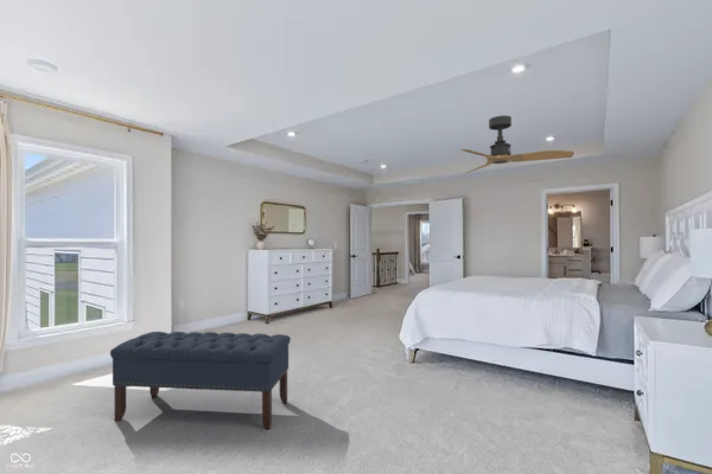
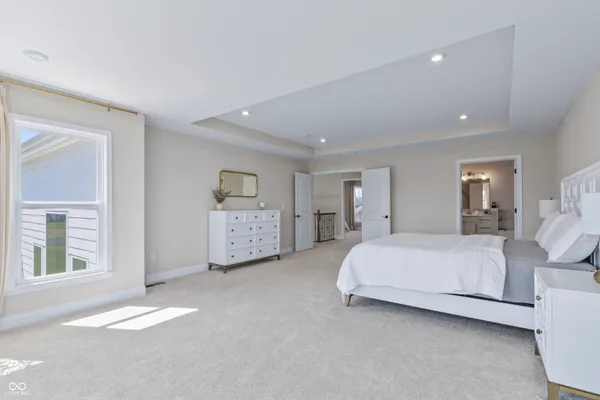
- ceiling fan (510, 145)
- bench (205, 373)
